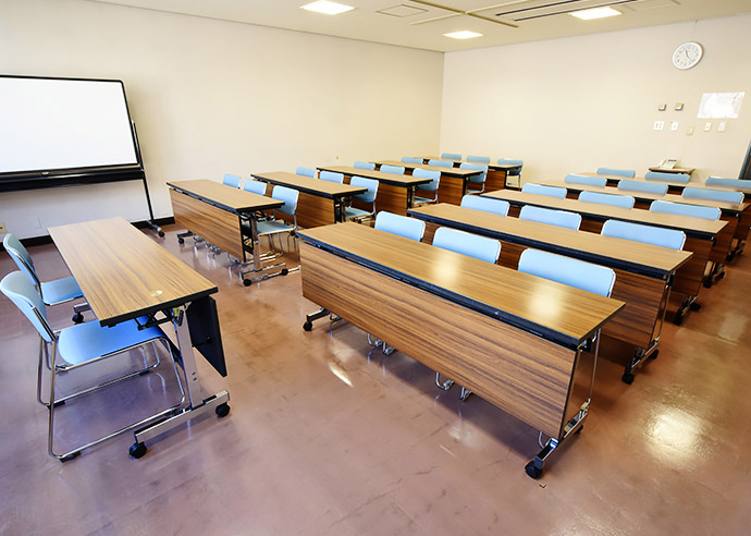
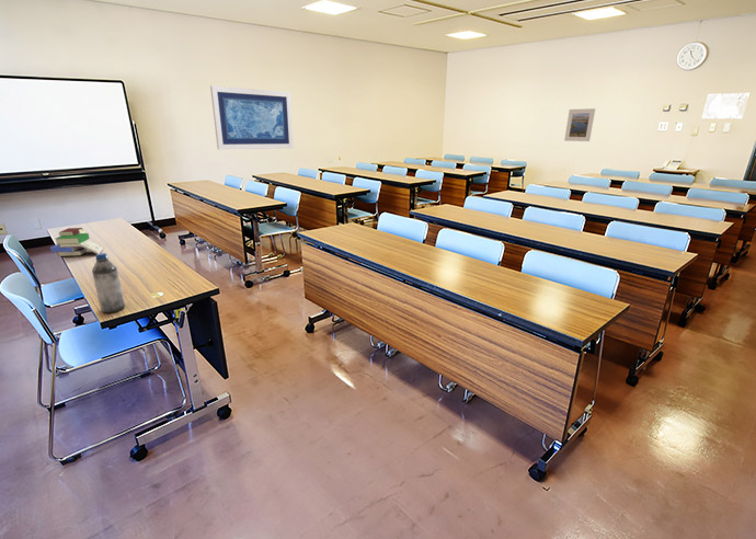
+ book (80, 241)
+ water bottle (106, 282)
+ wall art (255, 119)
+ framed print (579, 125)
